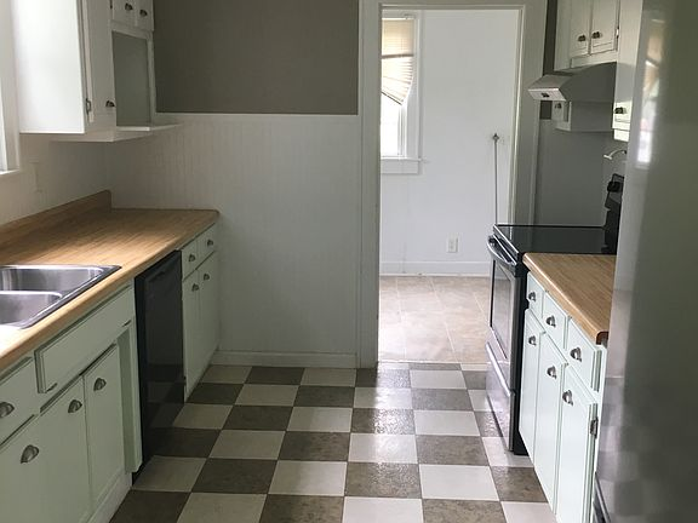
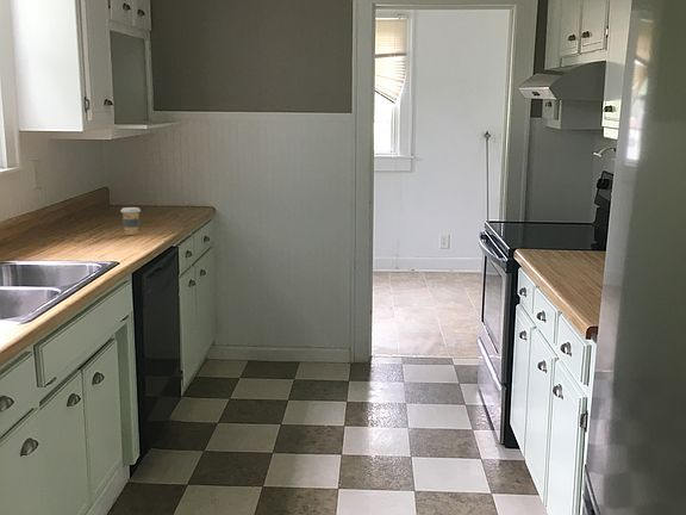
+ coffee cup (131, 221)
